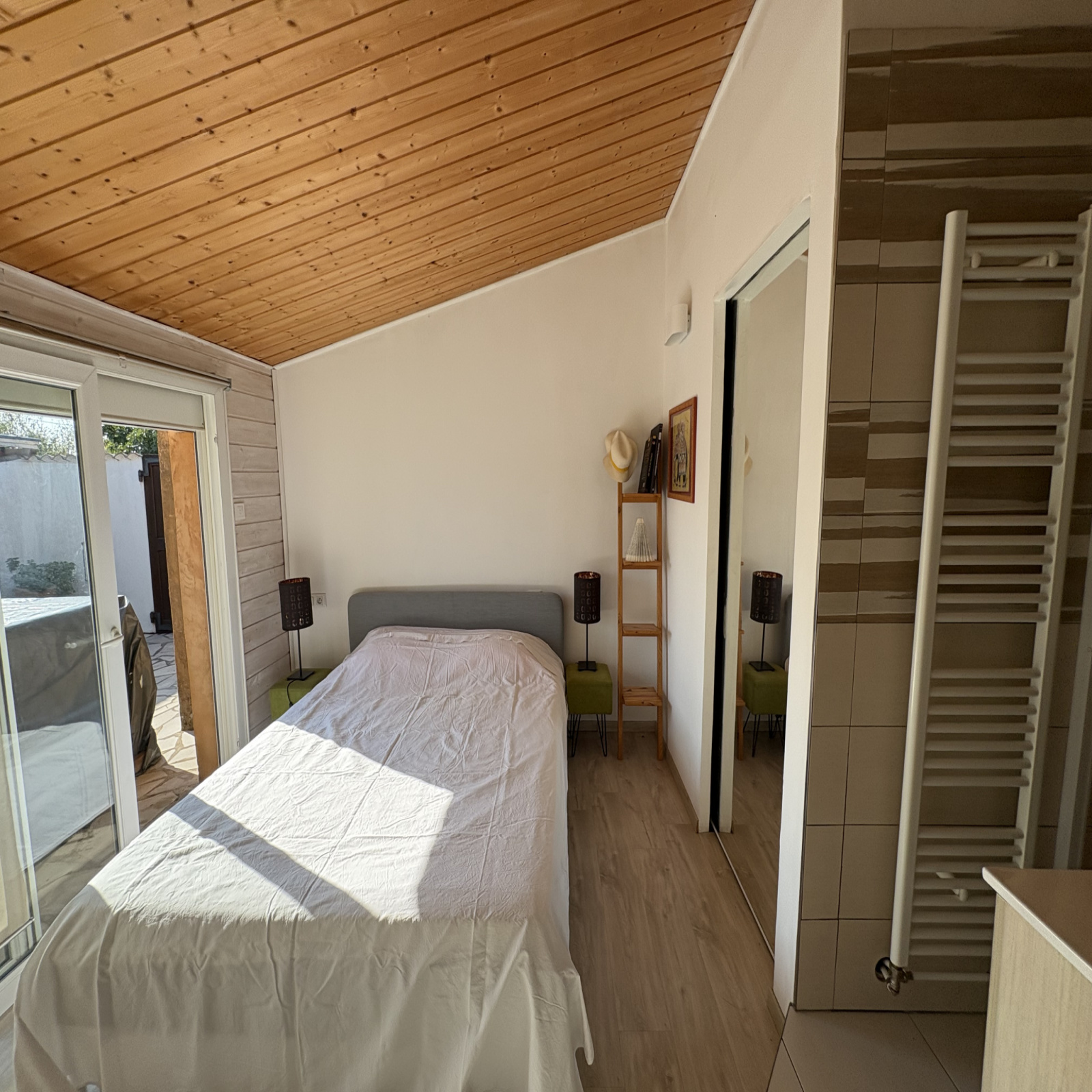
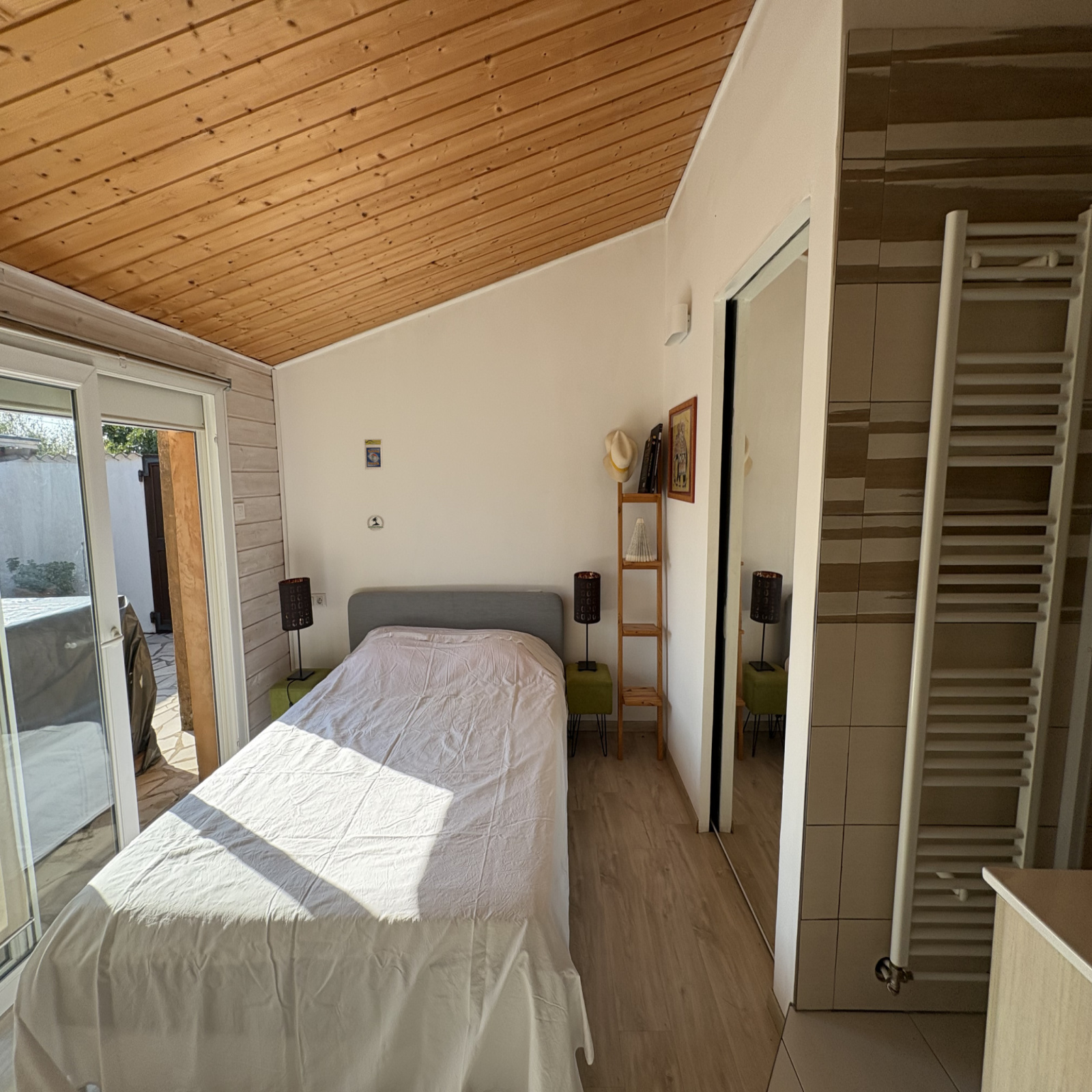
+ trading card display case (373, 454)
+ medallion (375, 523)
